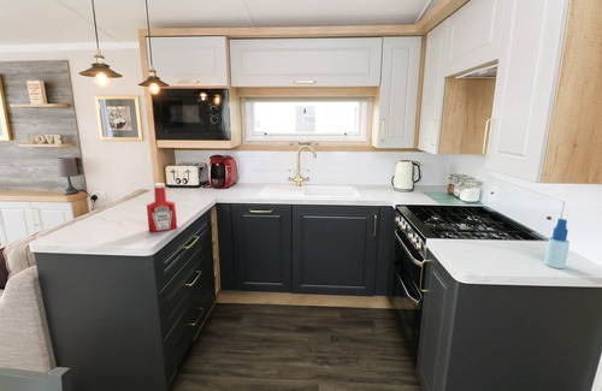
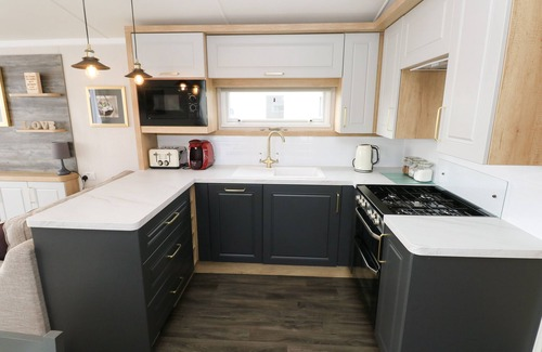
- spray bottle (557, 242)
- soap bottle (160, 206)
